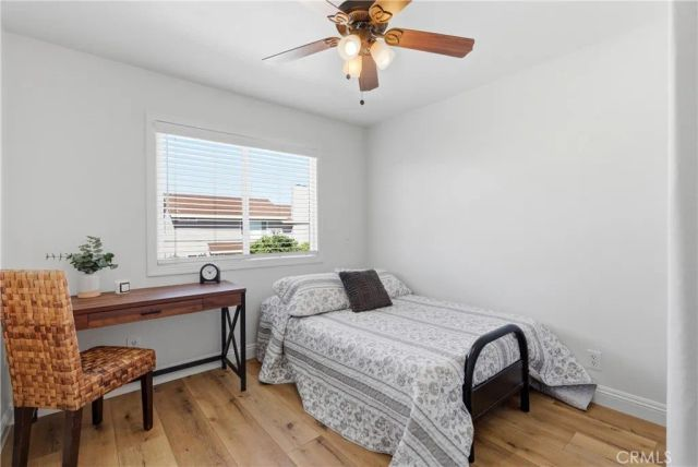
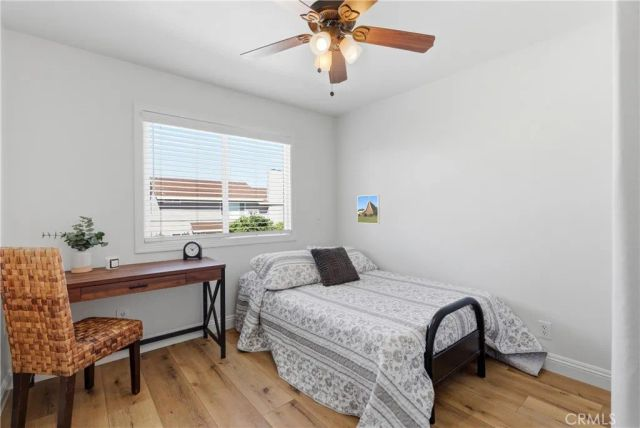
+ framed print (368, 209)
